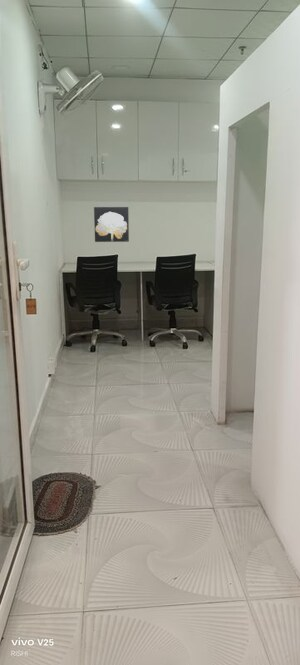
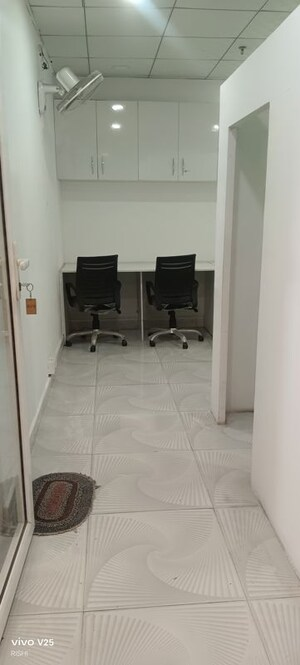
- wall art (111, 224)
